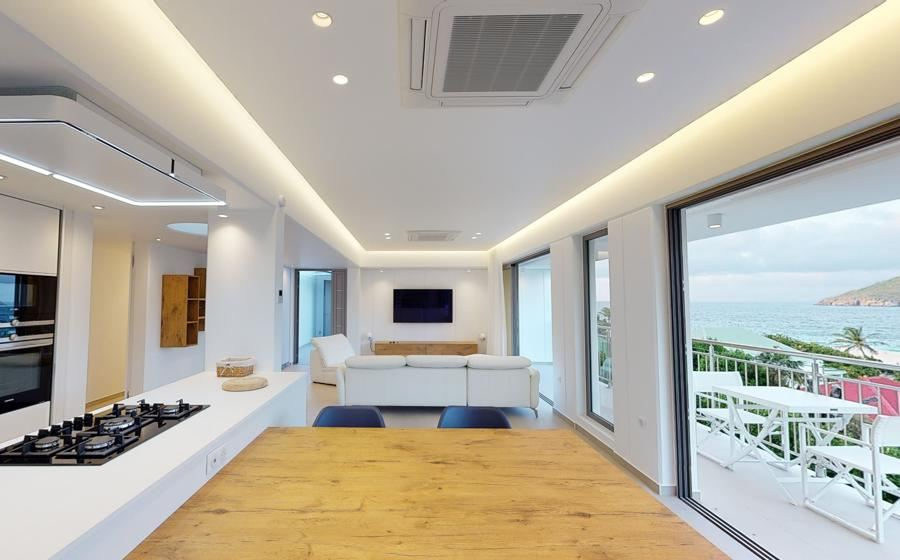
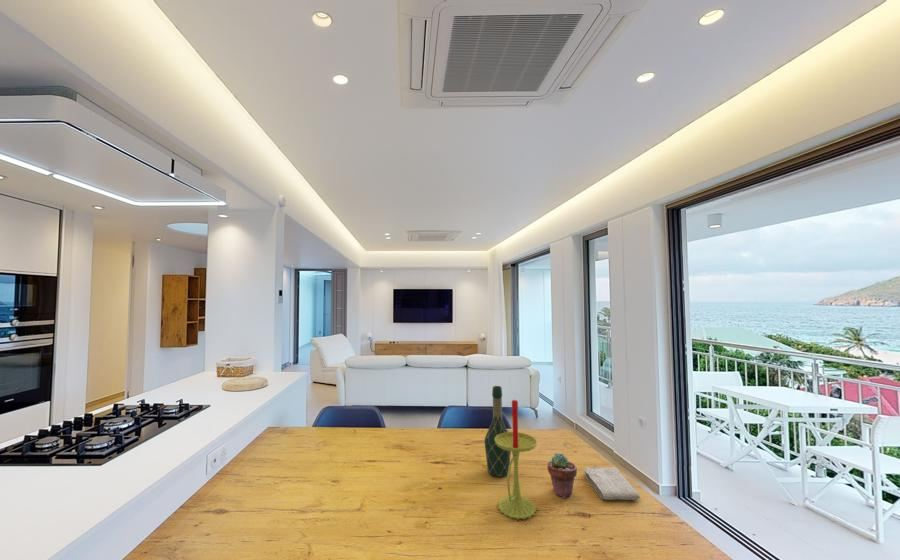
+ wine bottle (497, 429)
+ washcloth (609, 481)
+ potted succulent (561, 472)
+ candle (515, 452)
